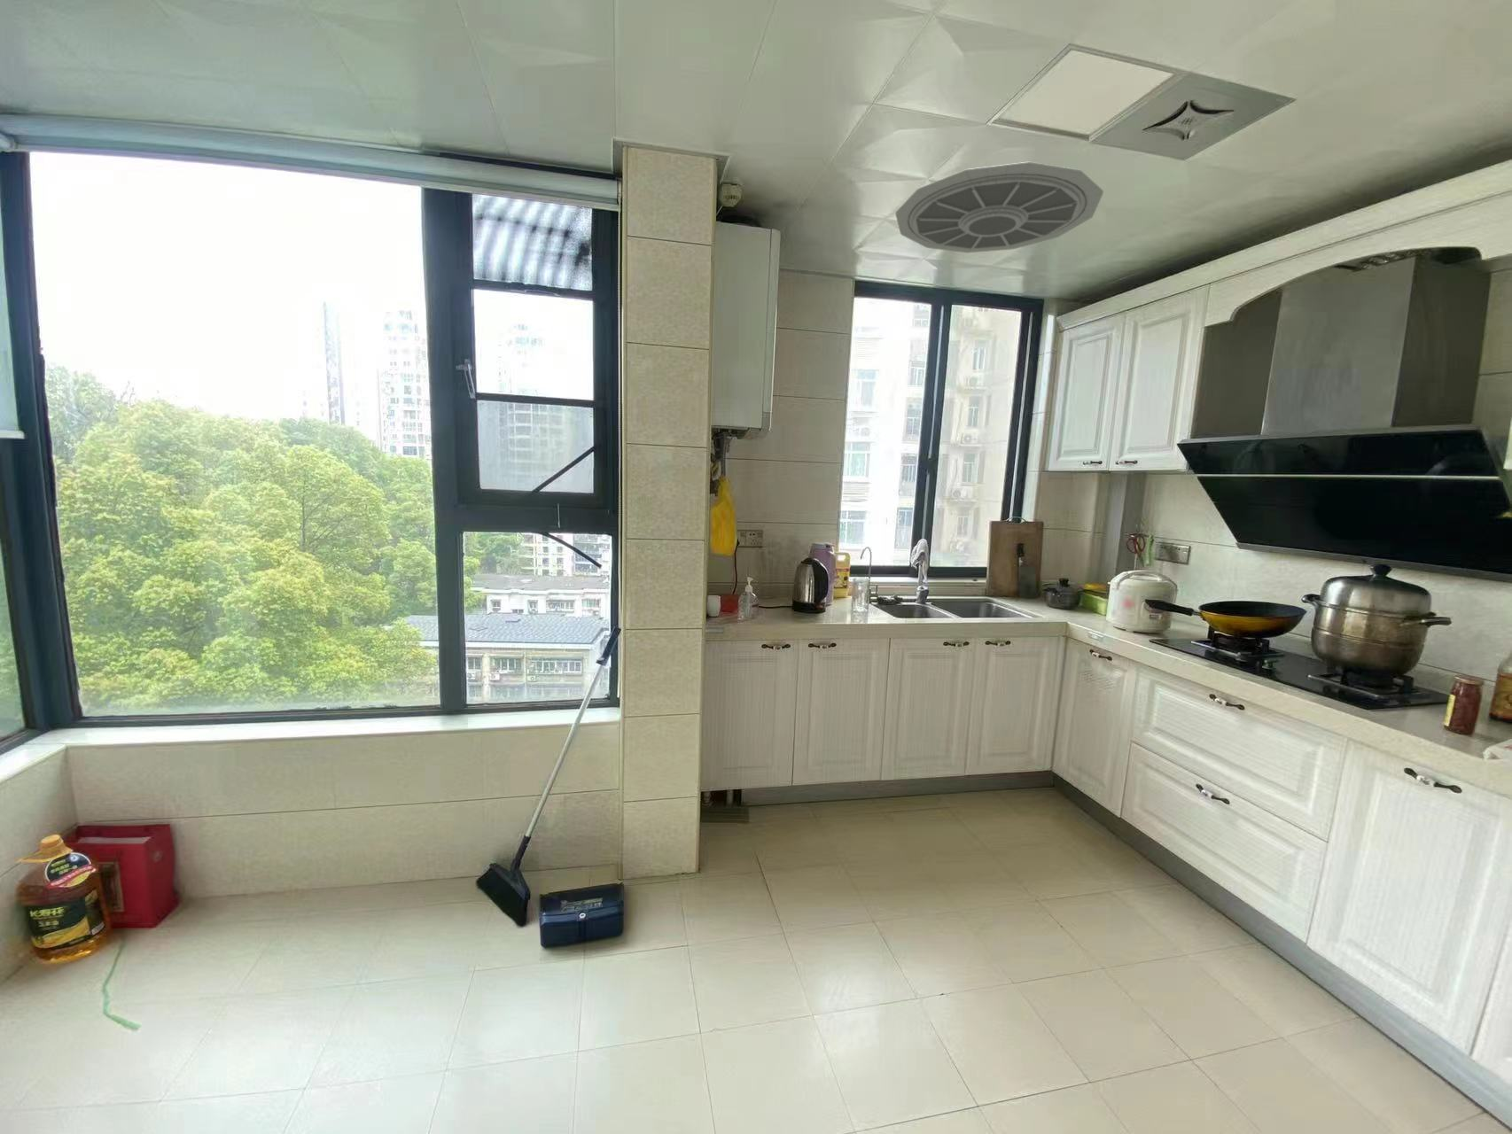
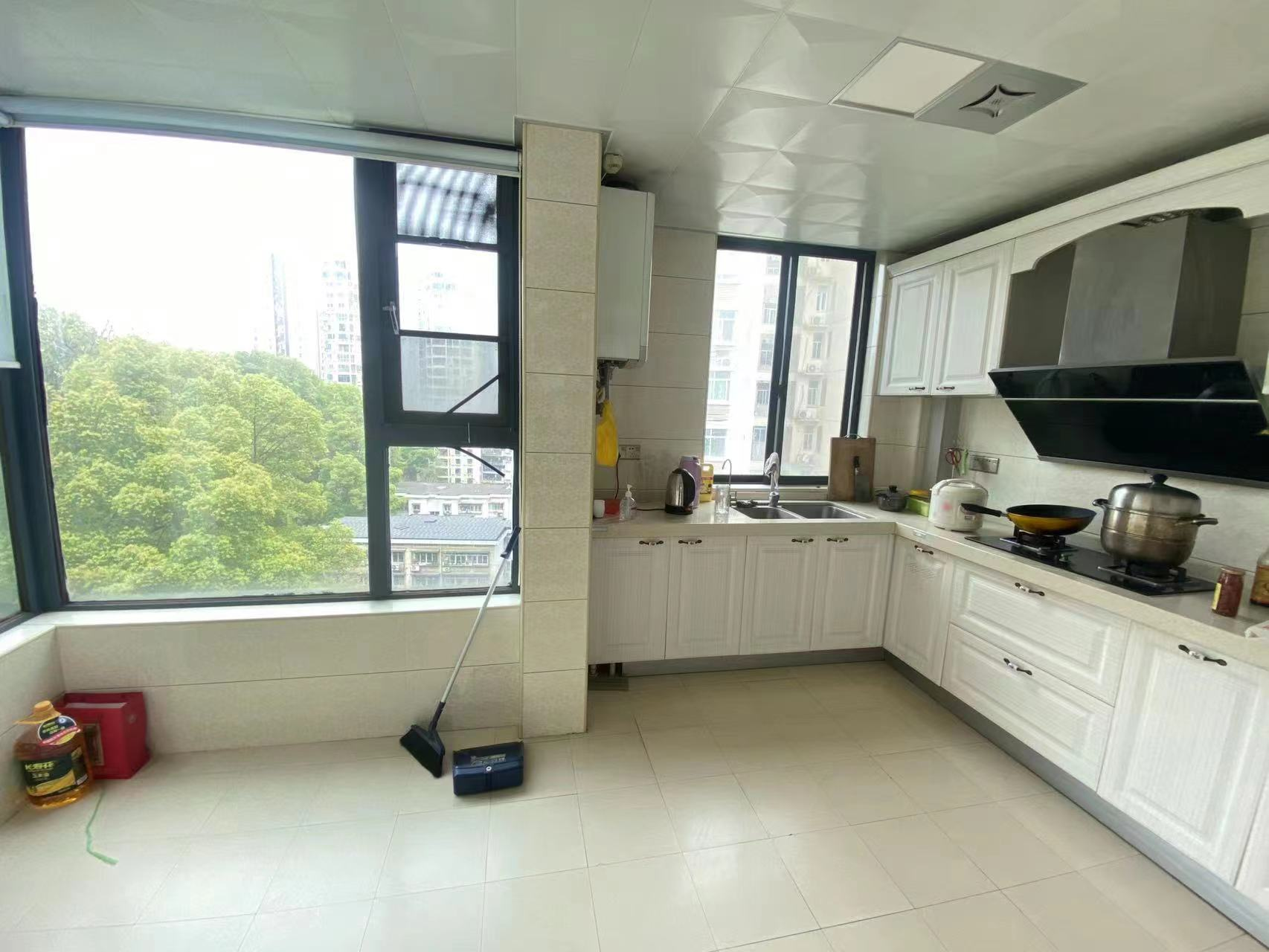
- ceiling vent (993, 219)
